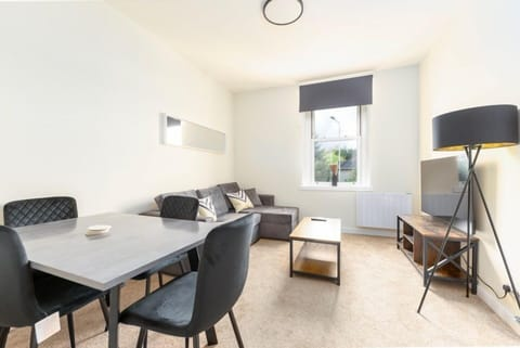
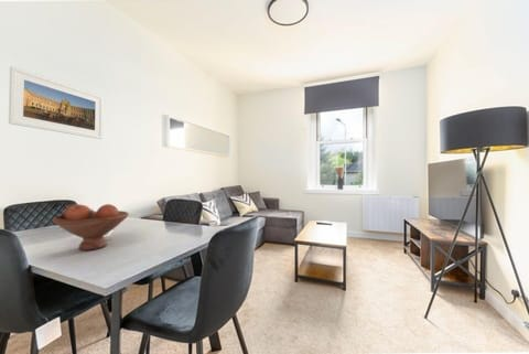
+ fruit bowl (93, 224)
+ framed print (63, 108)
